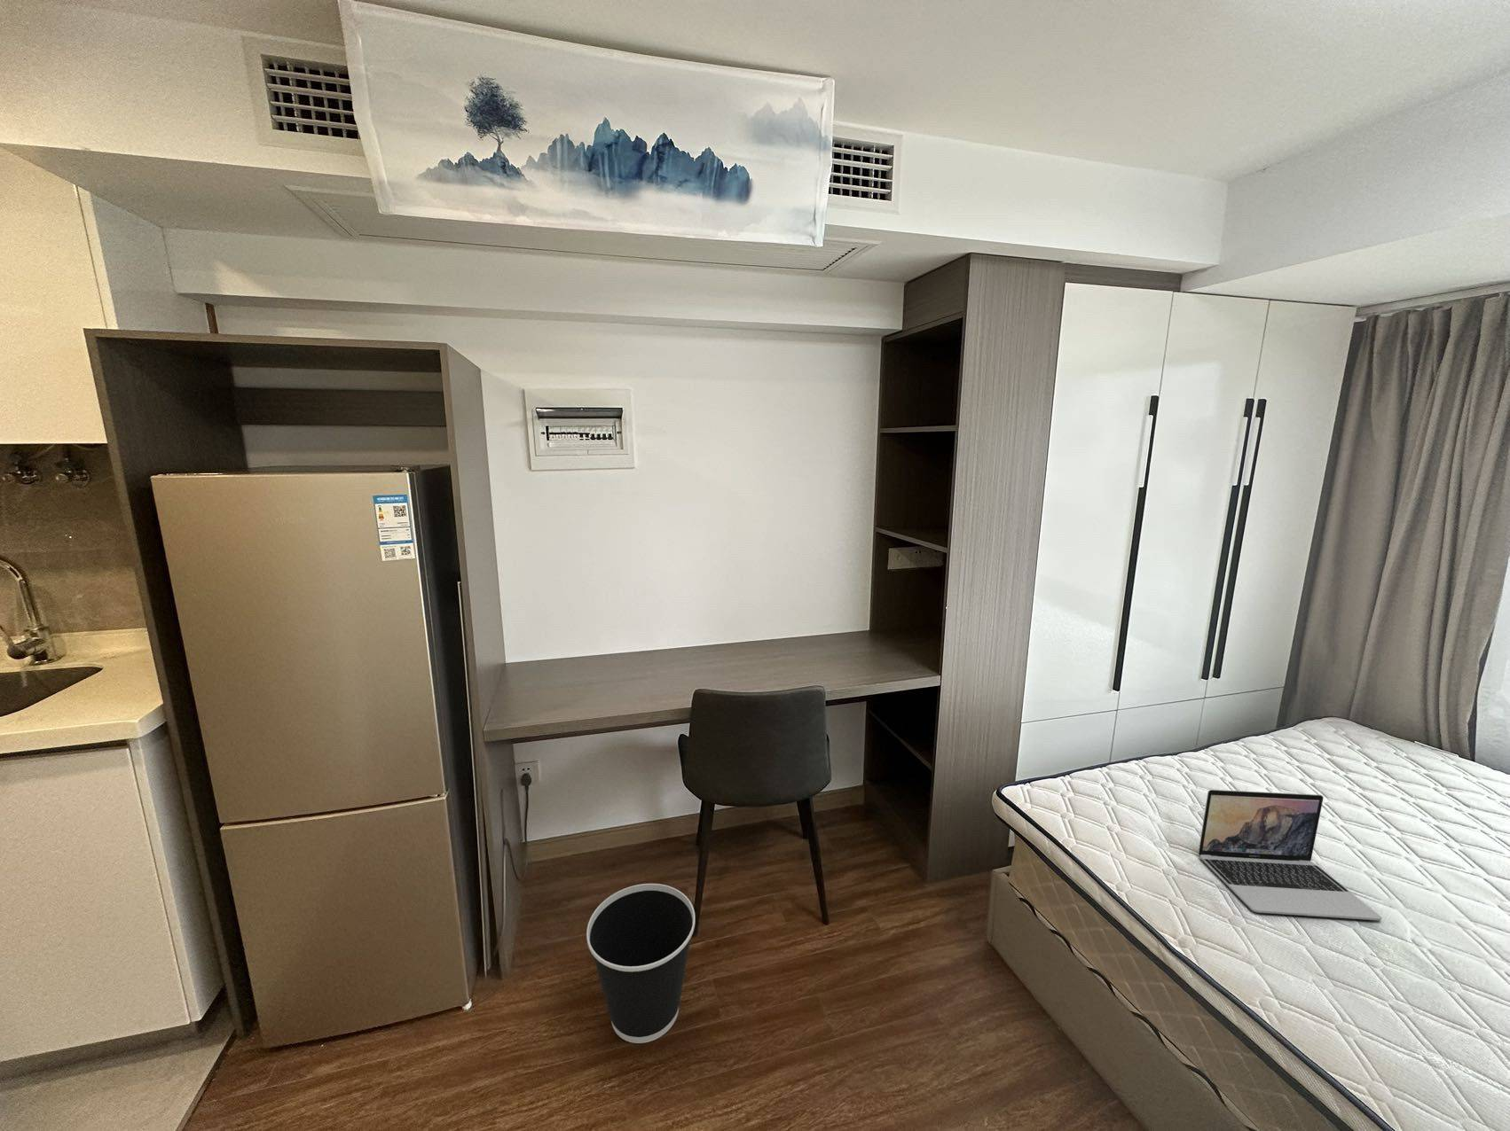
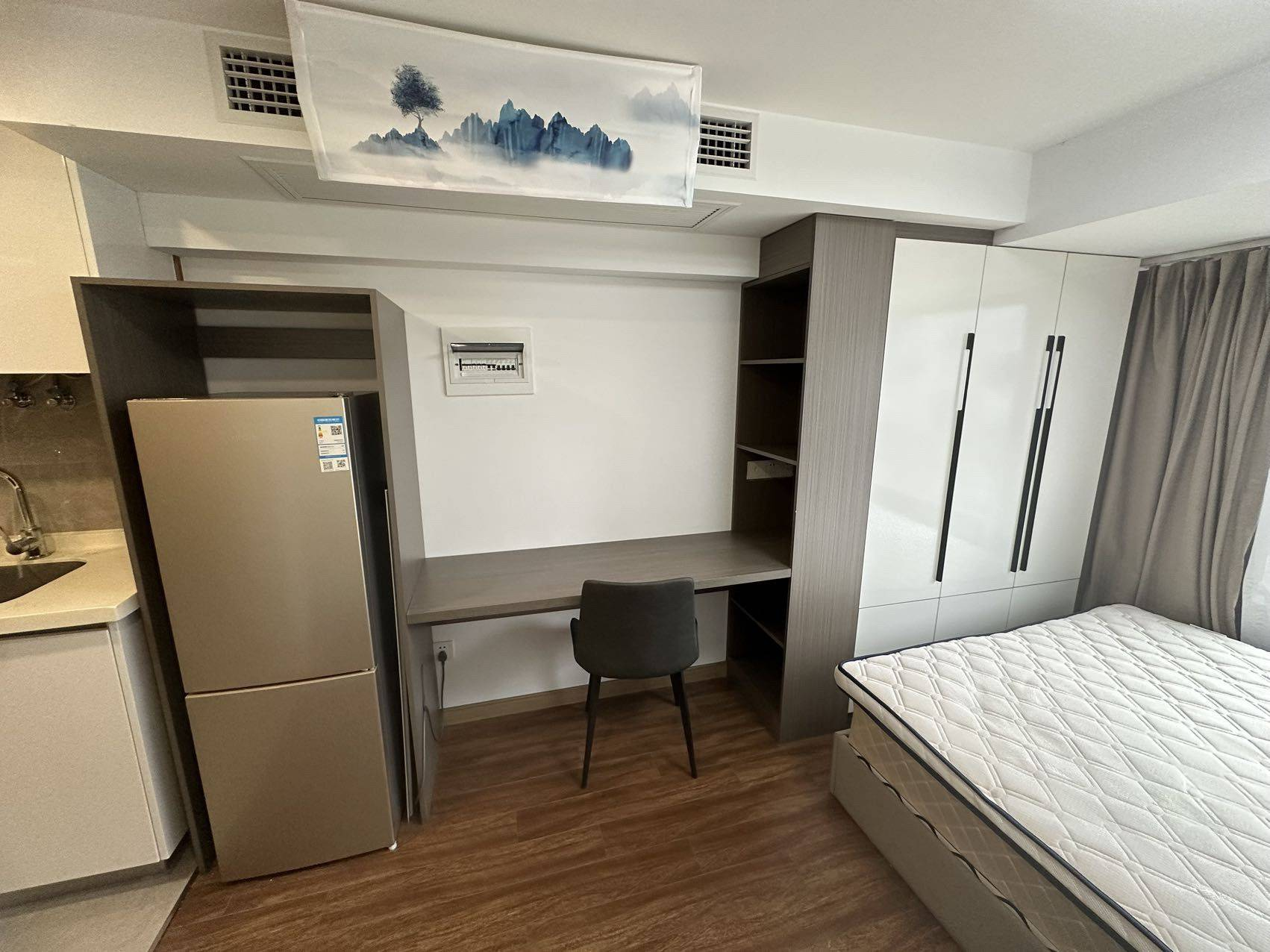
- laptop (1289, 851)
- wastebasket (643, 966)
